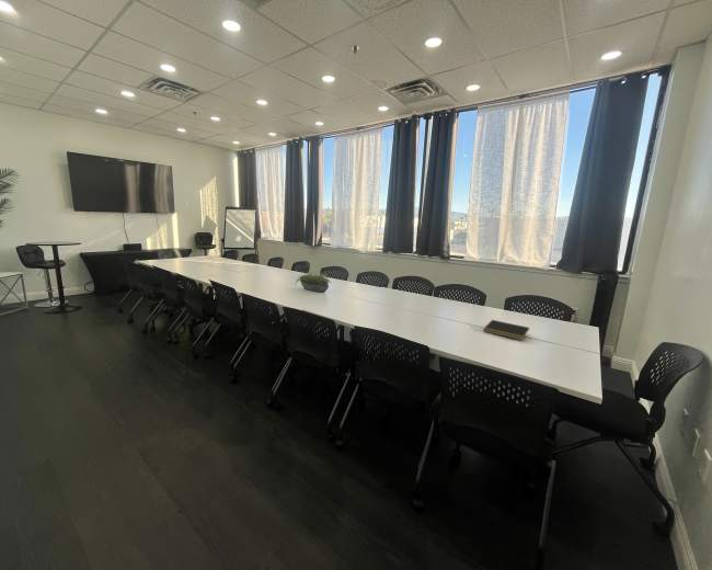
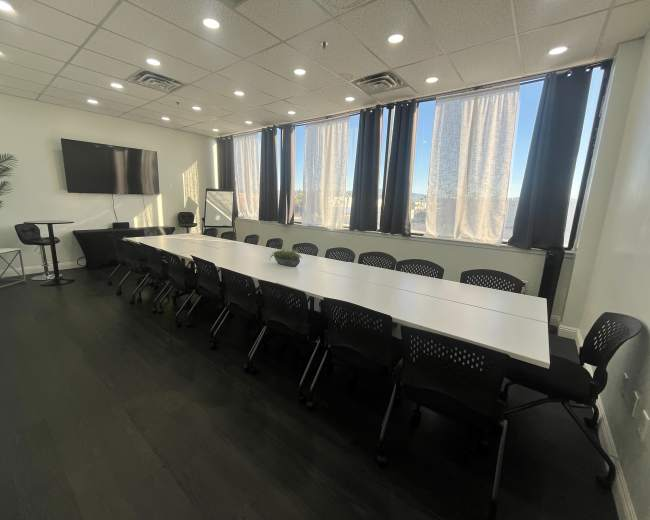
- notepad (505, 329)
